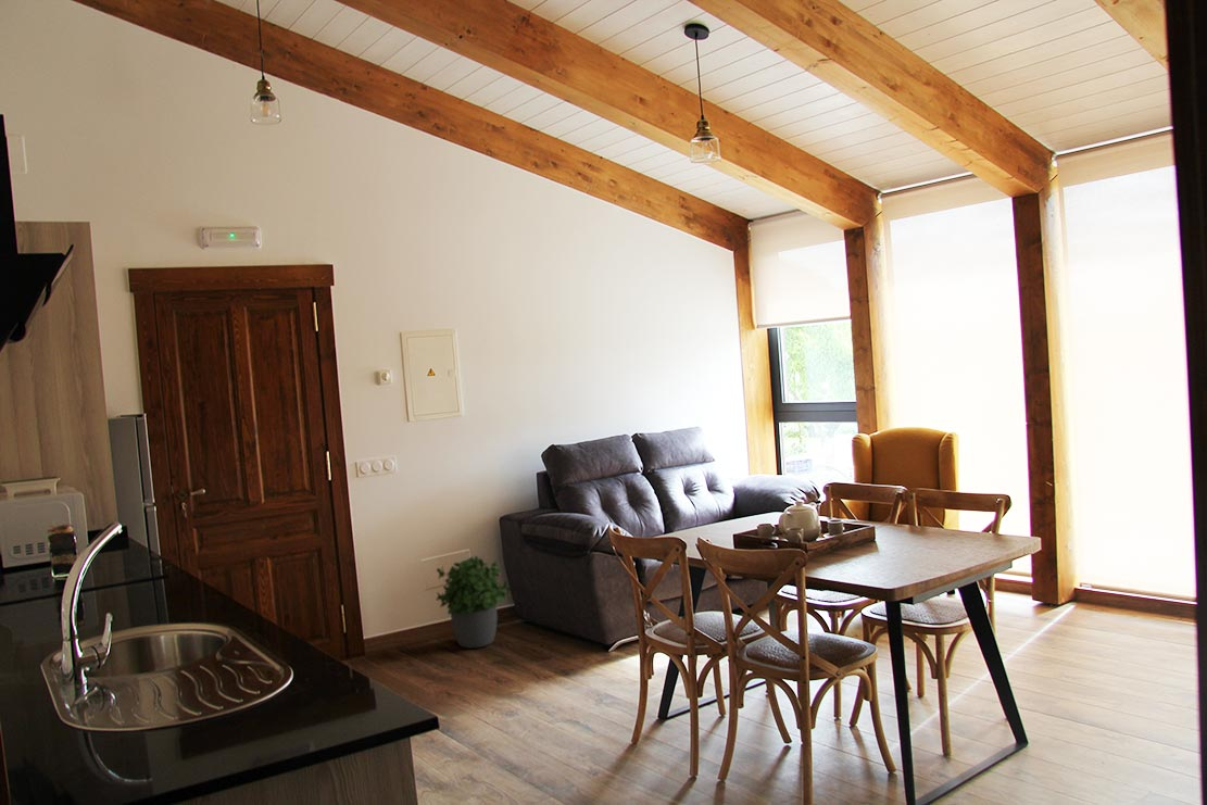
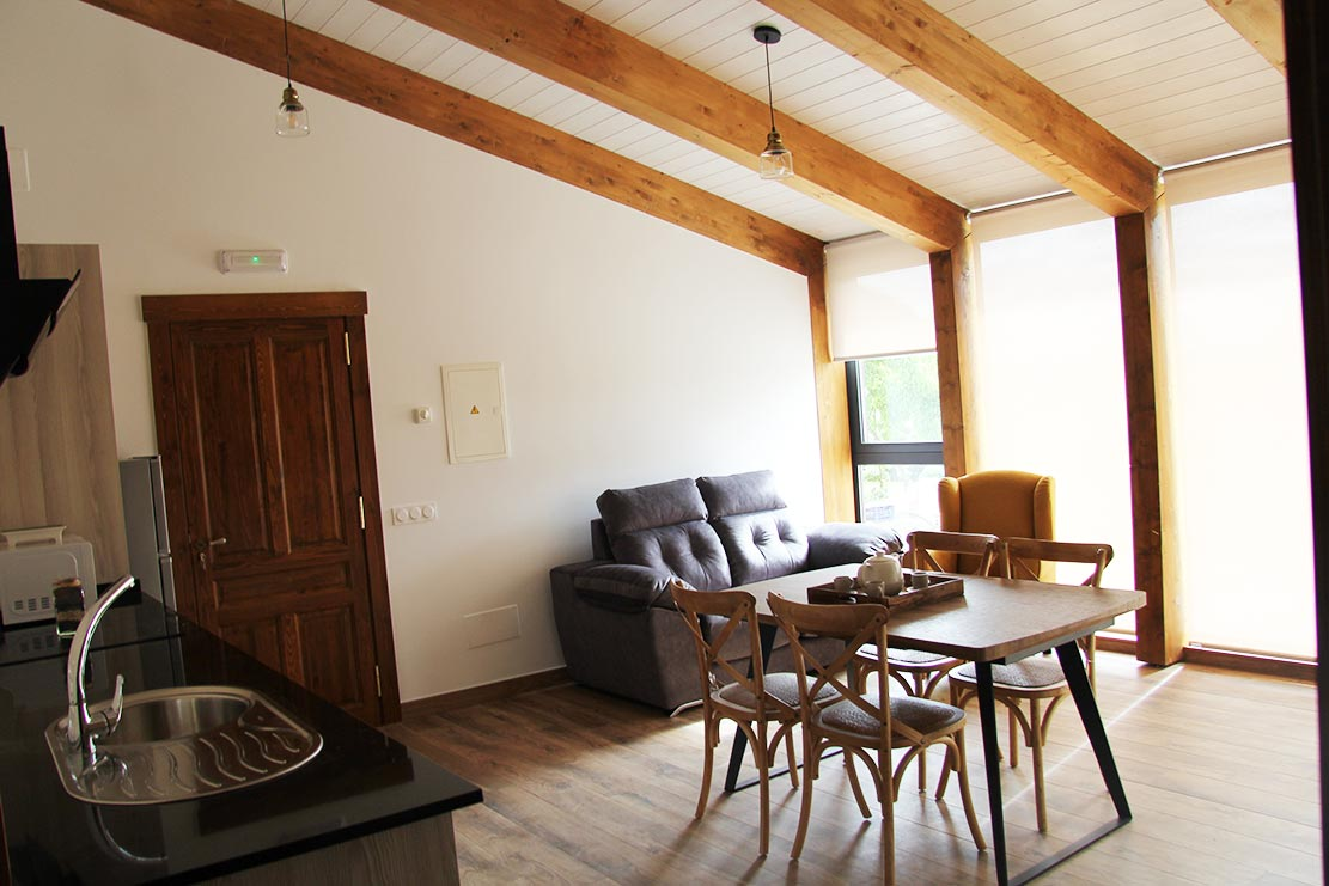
- potted plant (474, 600)
